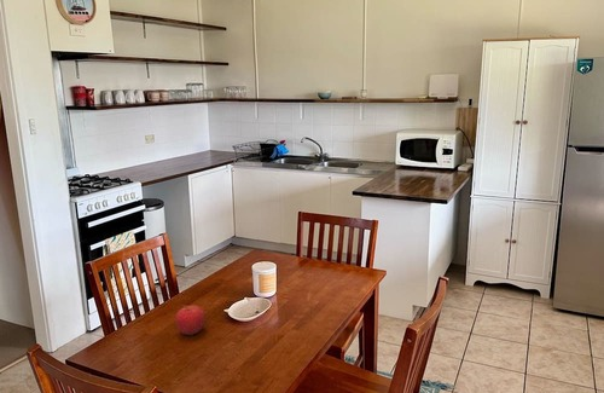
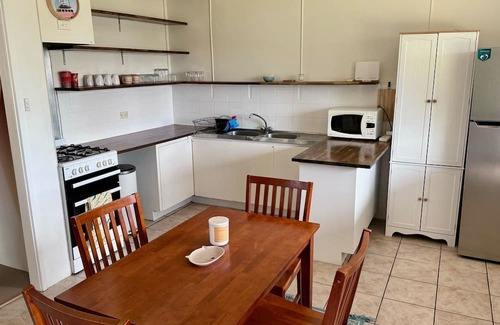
- fruit (190, 318)
